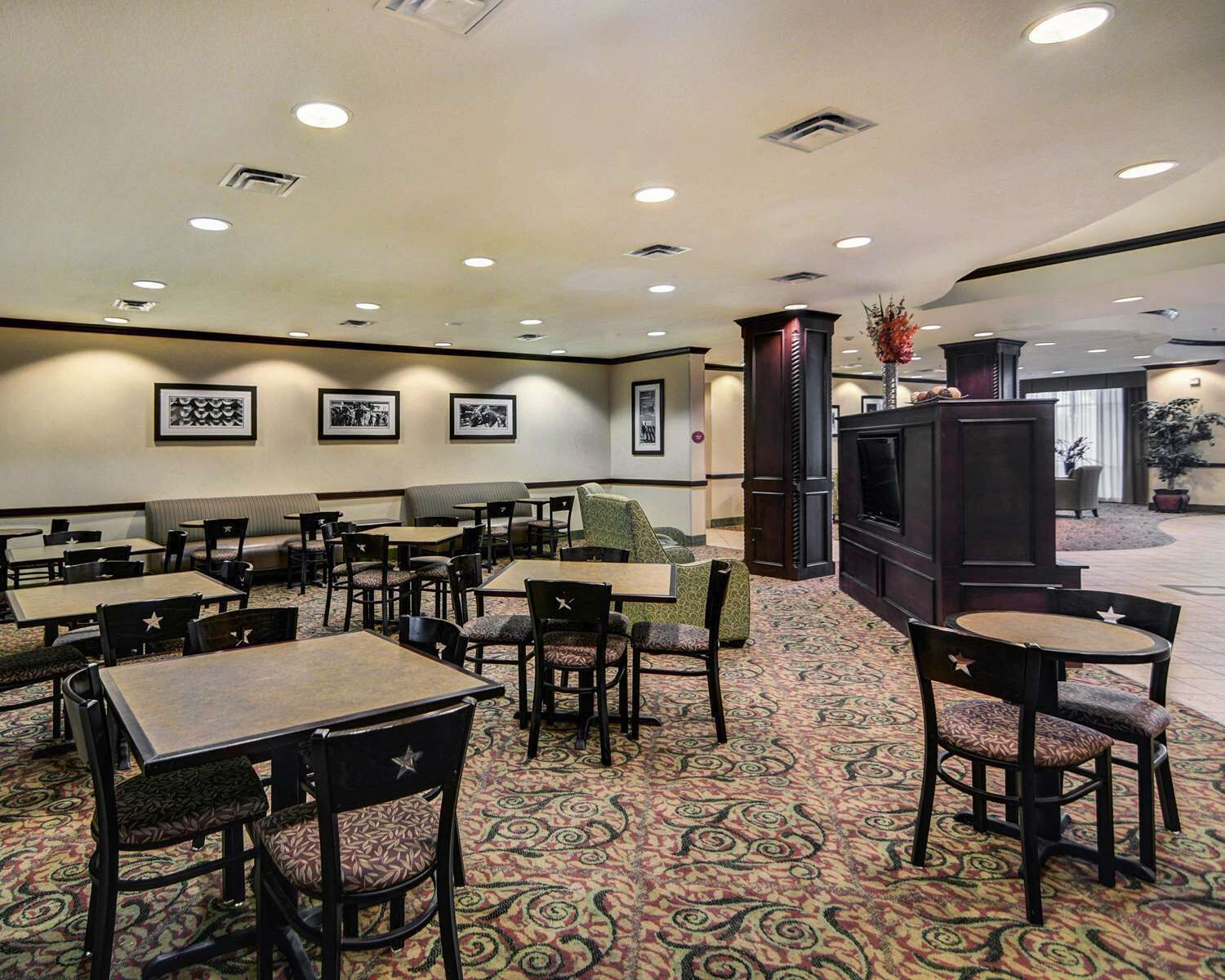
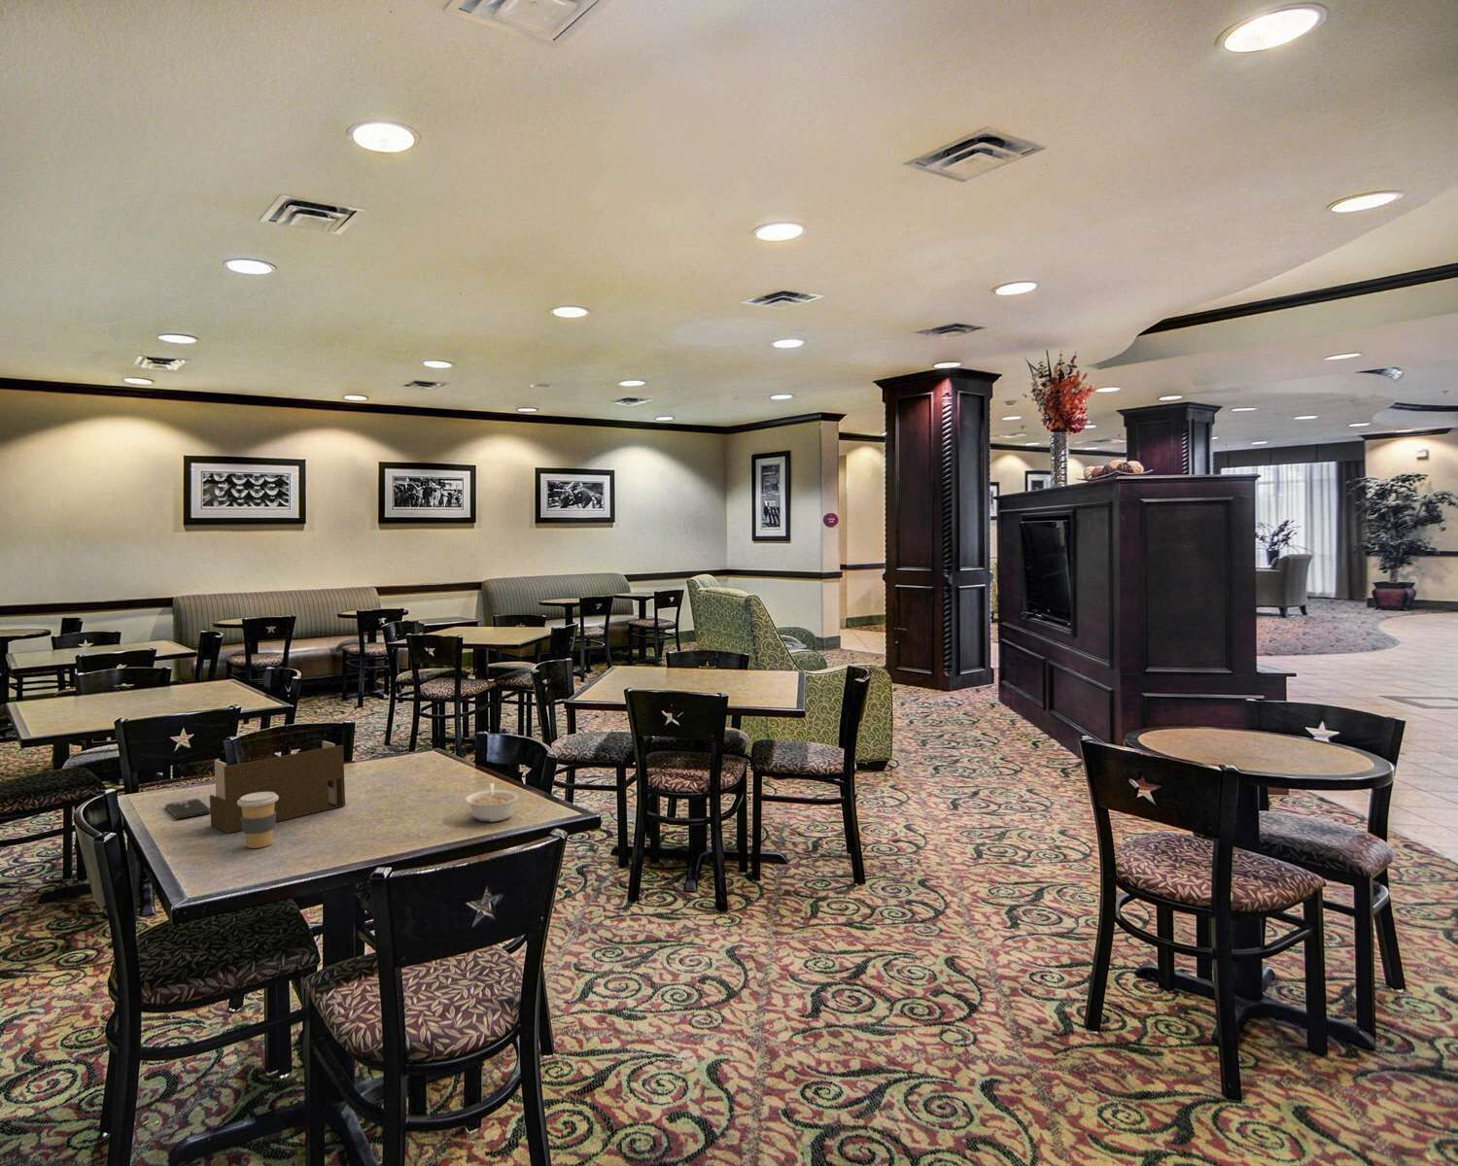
+ smartphone (188, 808)
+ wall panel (279, 783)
+ coffee cup (258, 820)
+ legume (490, 803)
